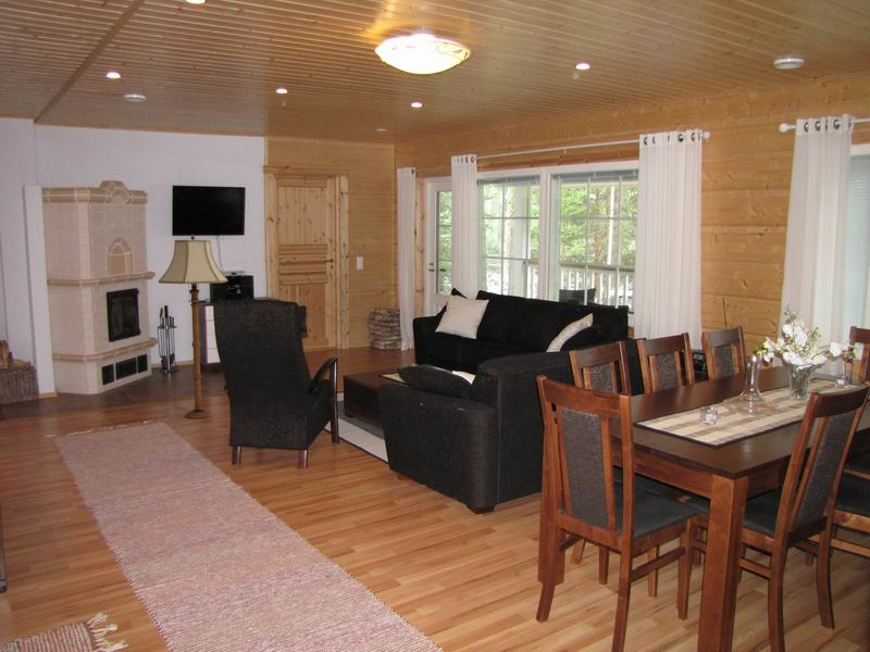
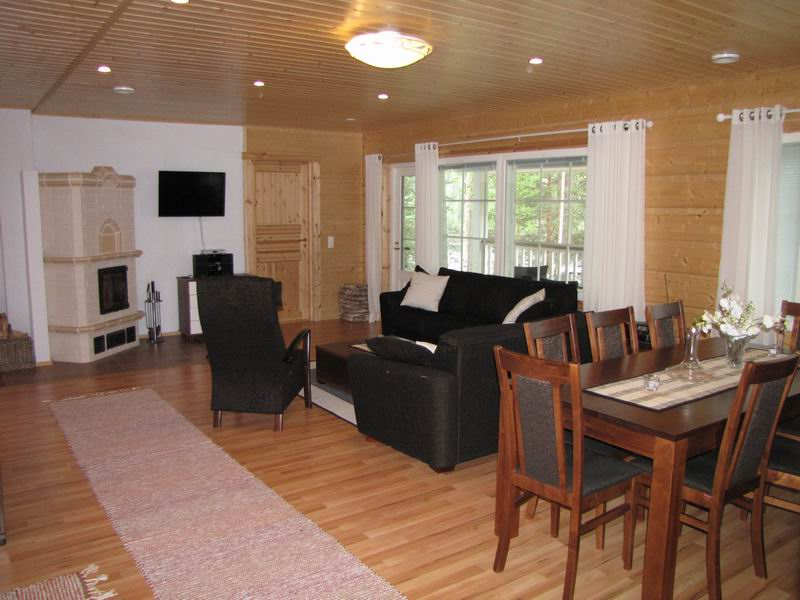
- floor lamp (195, 325)
